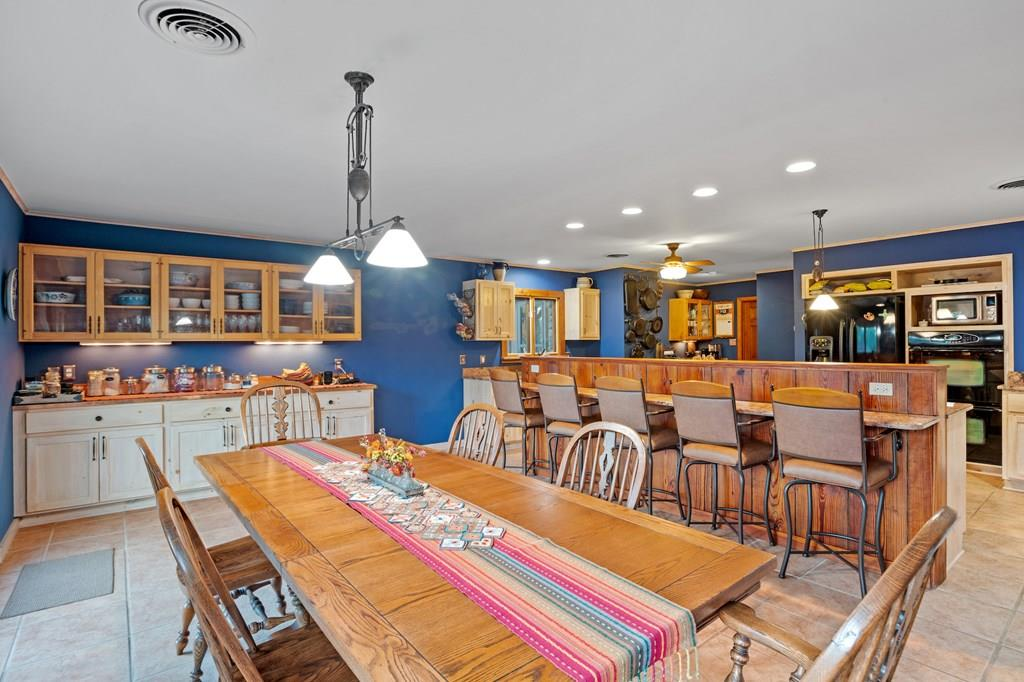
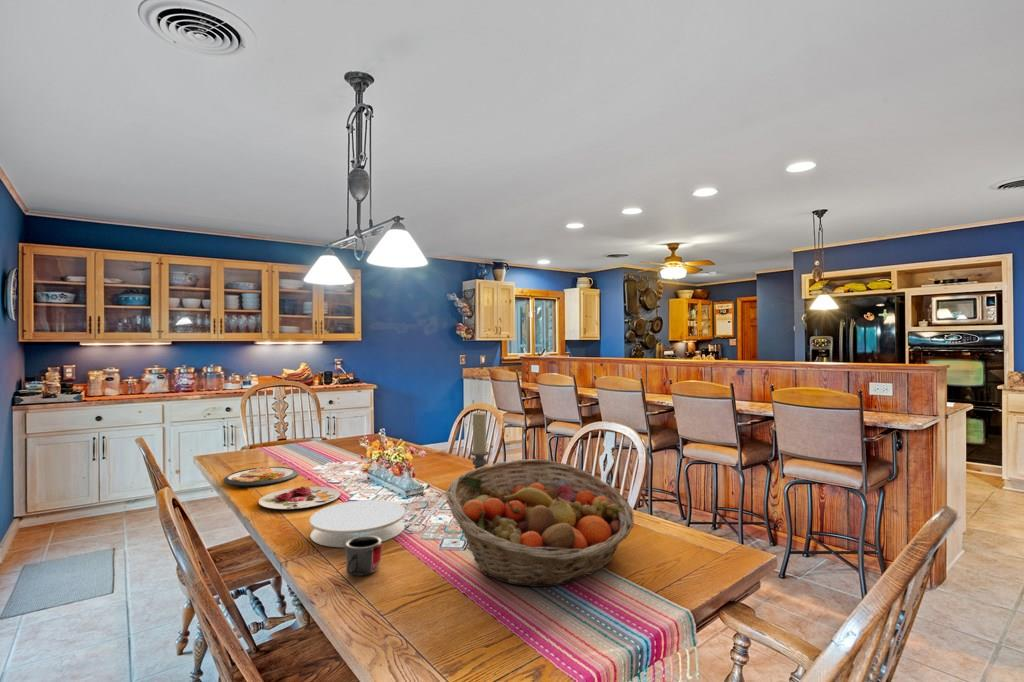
+ fruit basket (541, 516)
+ dish (261, 474)
+ mug (360, 558)
+ candle holder (476, 448)
+ plate (300, 496)
+ plate (358, 521)
